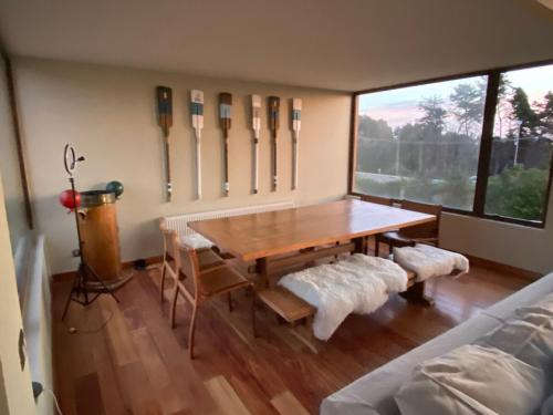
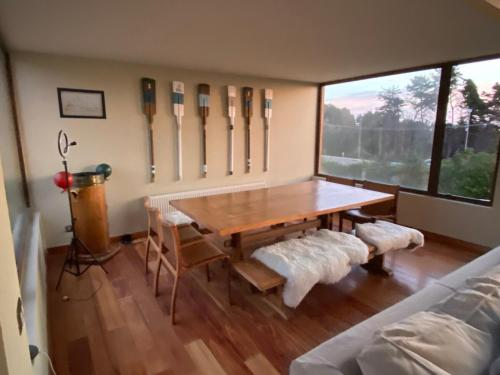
+ wall art (82, 103)
